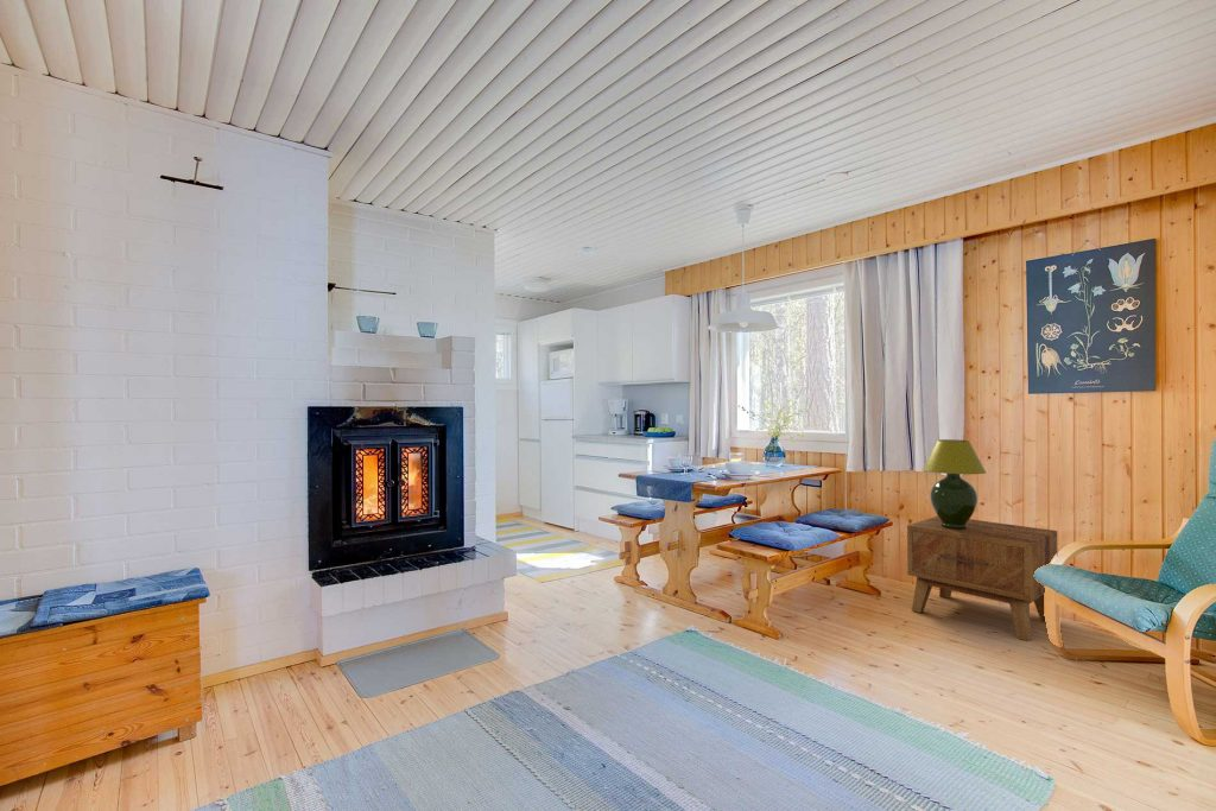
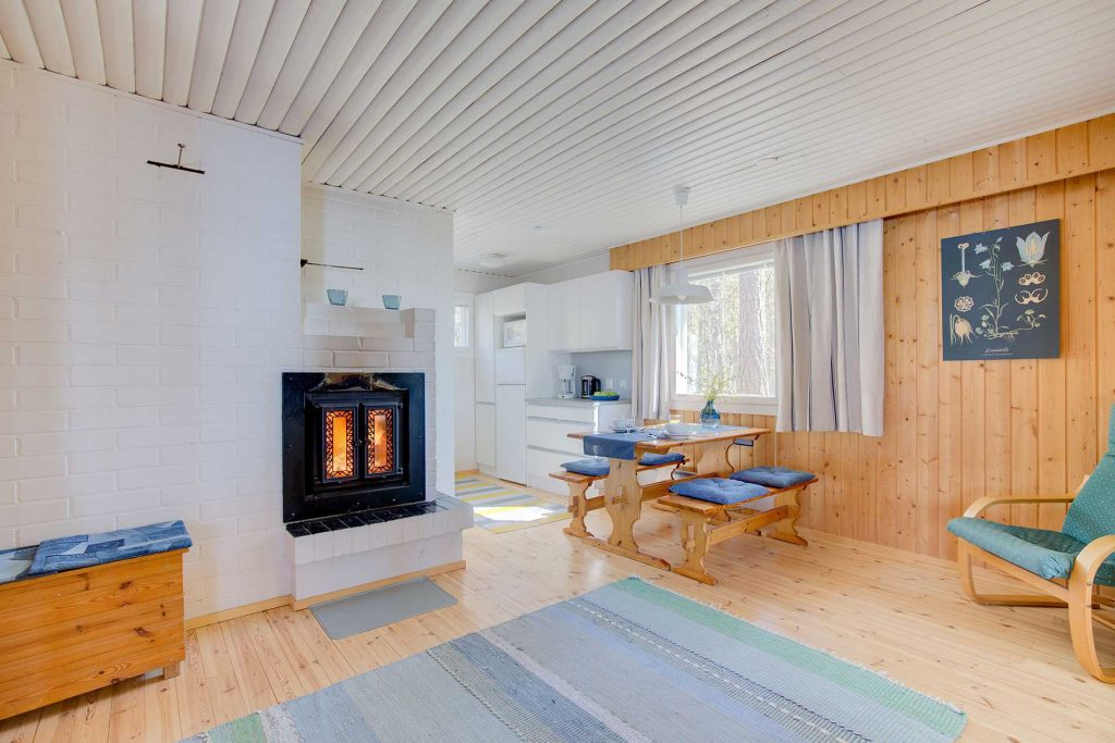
- side table (980, 571)
- table lamp (952, 483)
